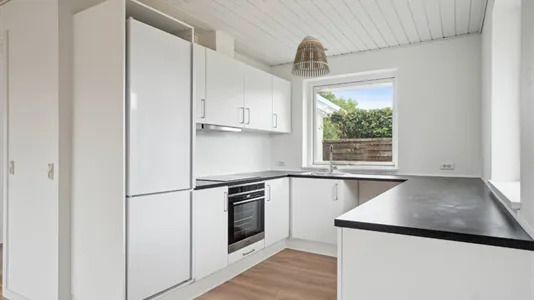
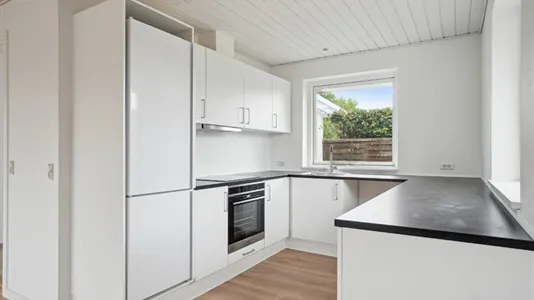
- lamp shade (309, 54)
